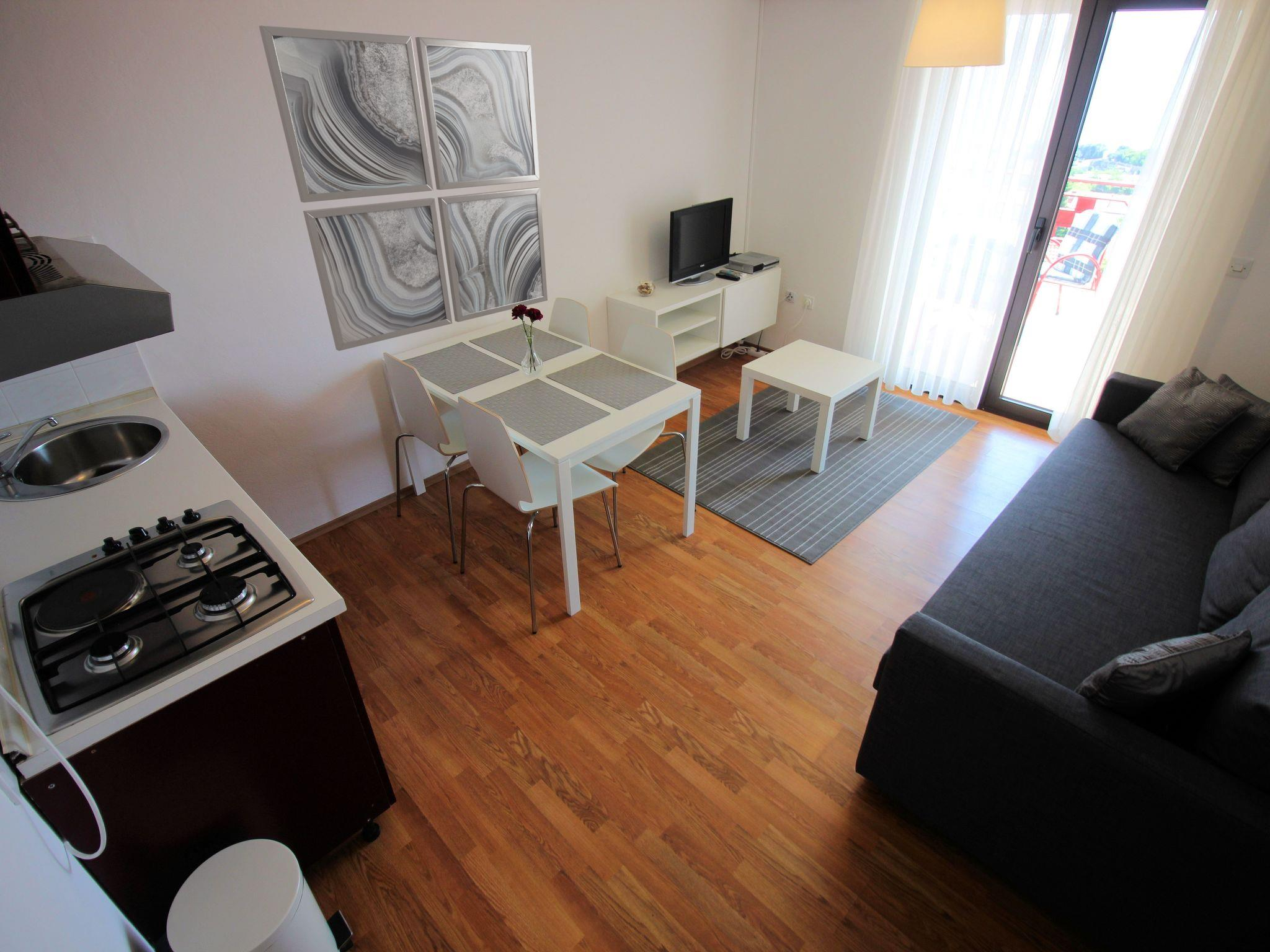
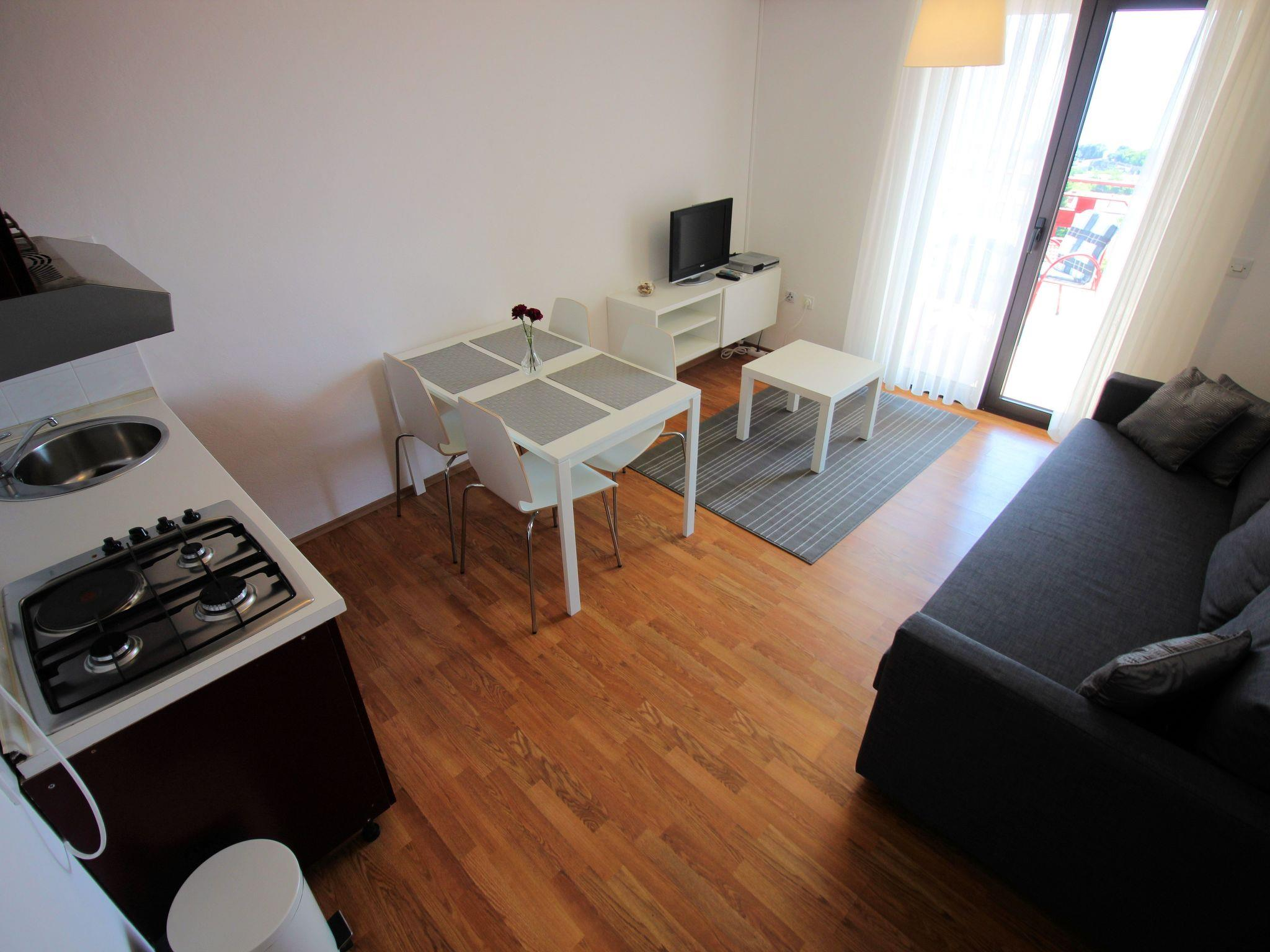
- wall art (438, 197)
